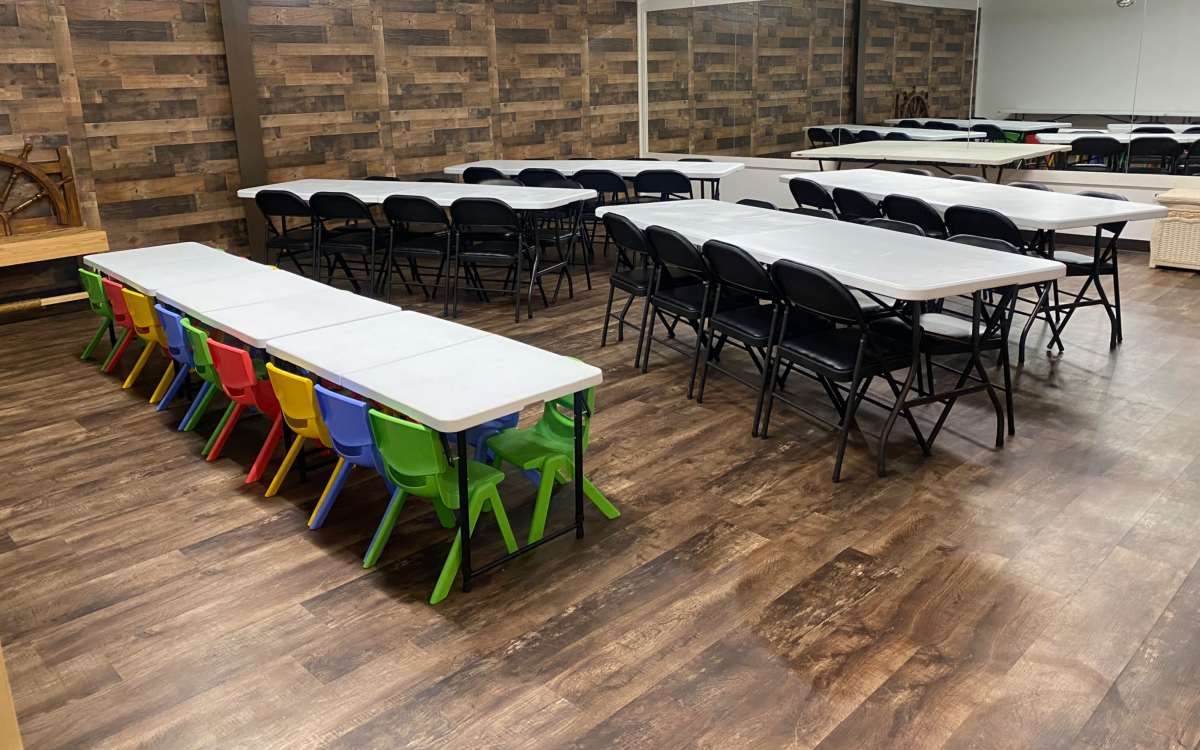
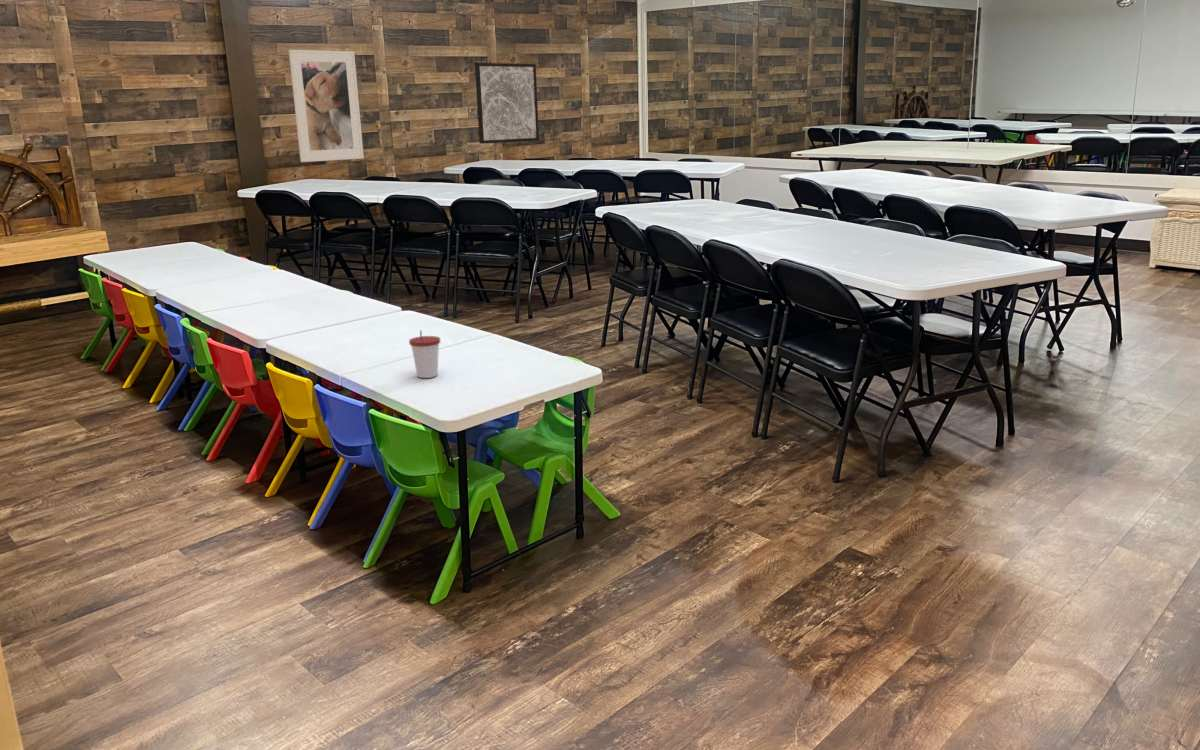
+ wall art (508, 103)
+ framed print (327, 106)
+ cup (425, 352)
